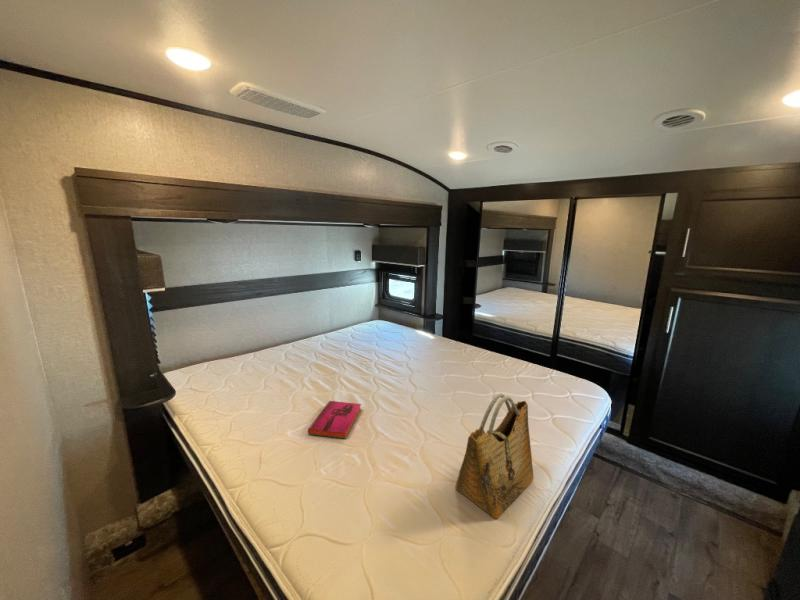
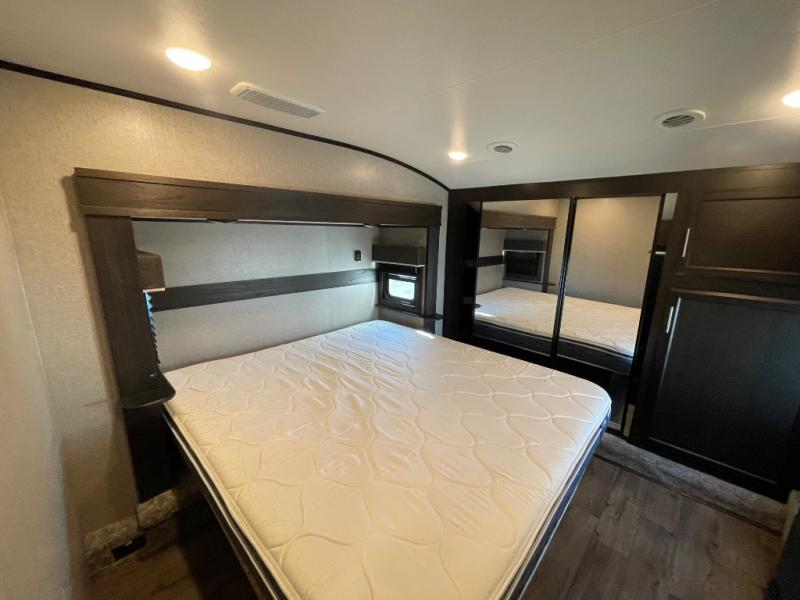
- hardback book (336, 418)
- grocery bag (499, 440)
